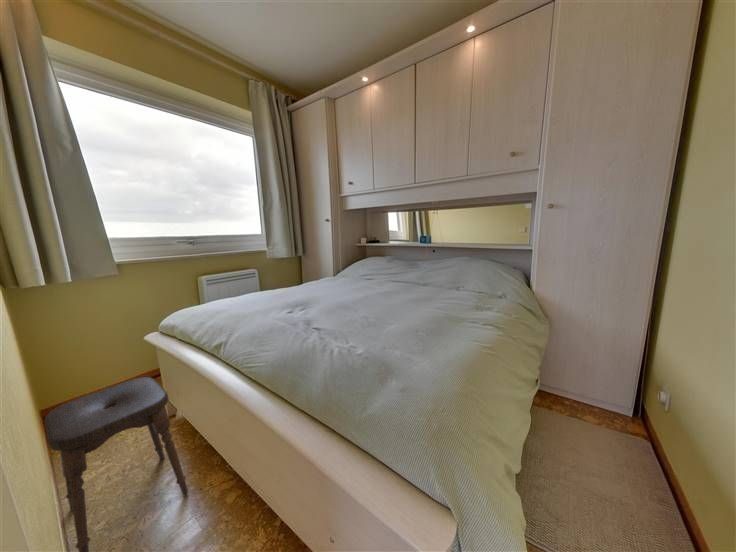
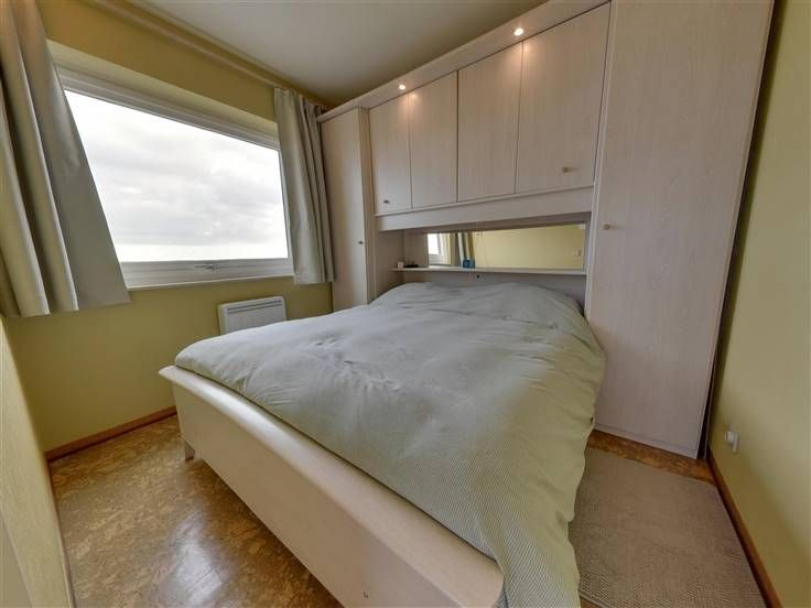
- stool (110, 437)
